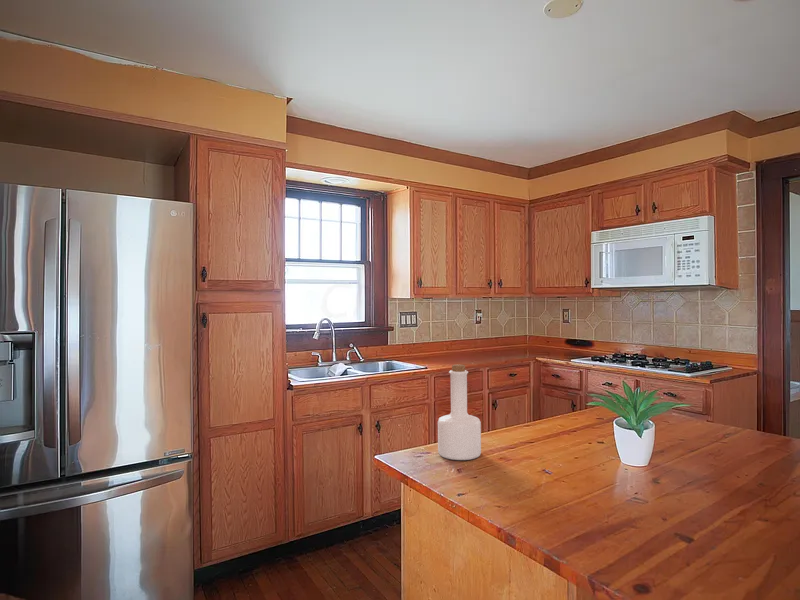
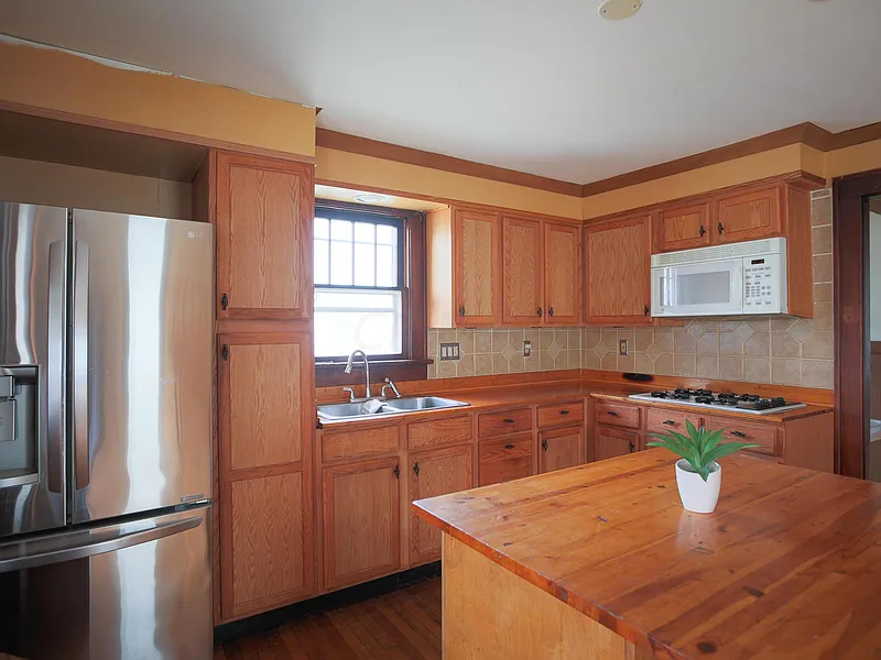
- bottle (459, 409)
